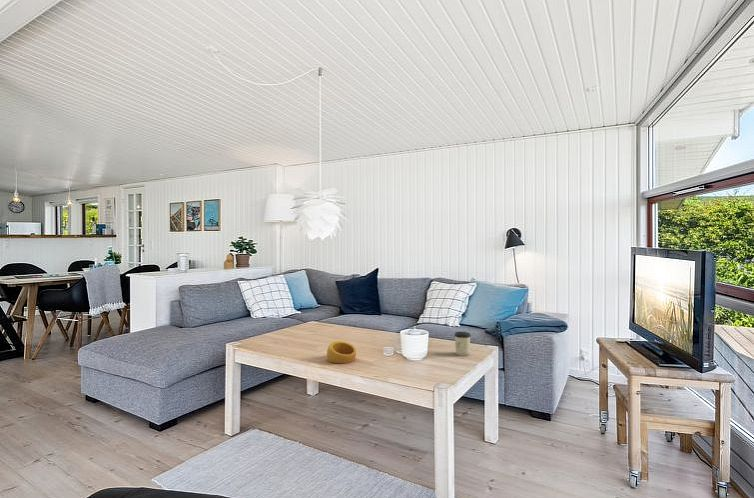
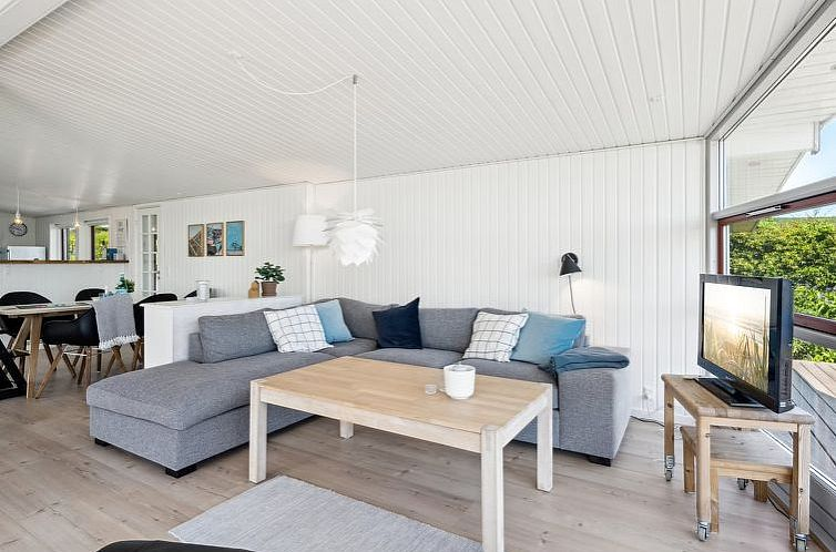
- ring (341, 351)
- cup (462, 343)
